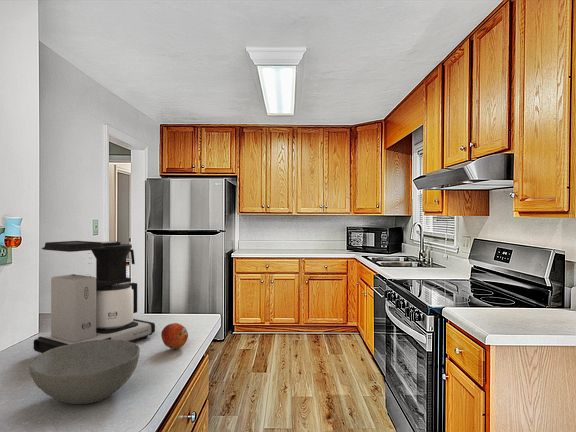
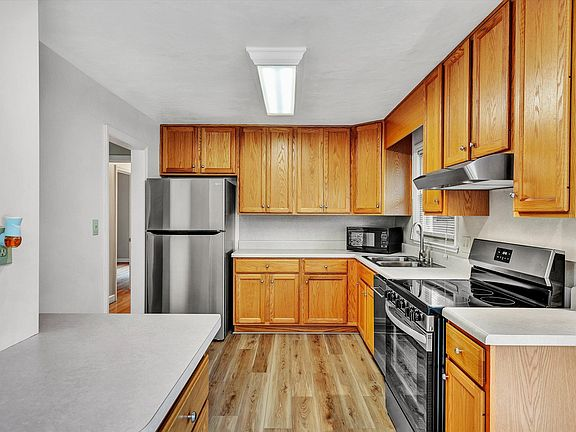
- coffee maker (98, 293)
- fruit (175, 336)
- bowl (87, 375)
